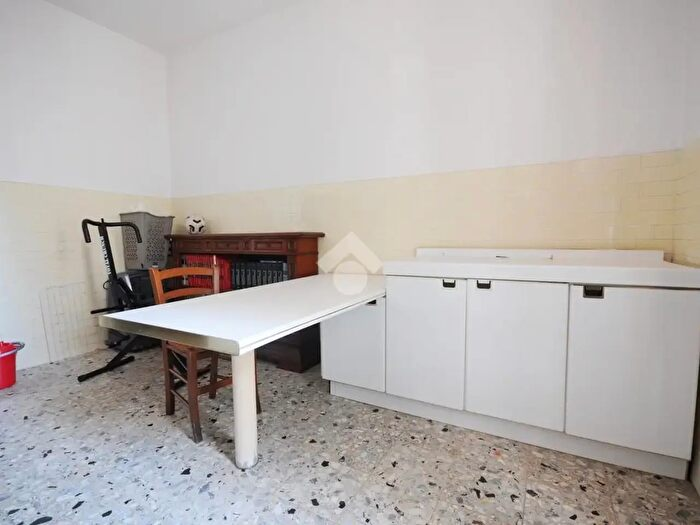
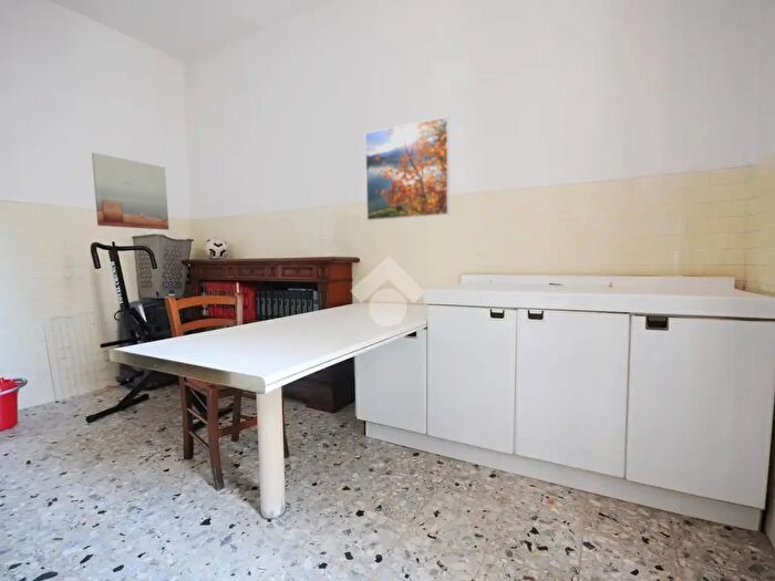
+ wall art (133, 194)
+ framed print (405, 172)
